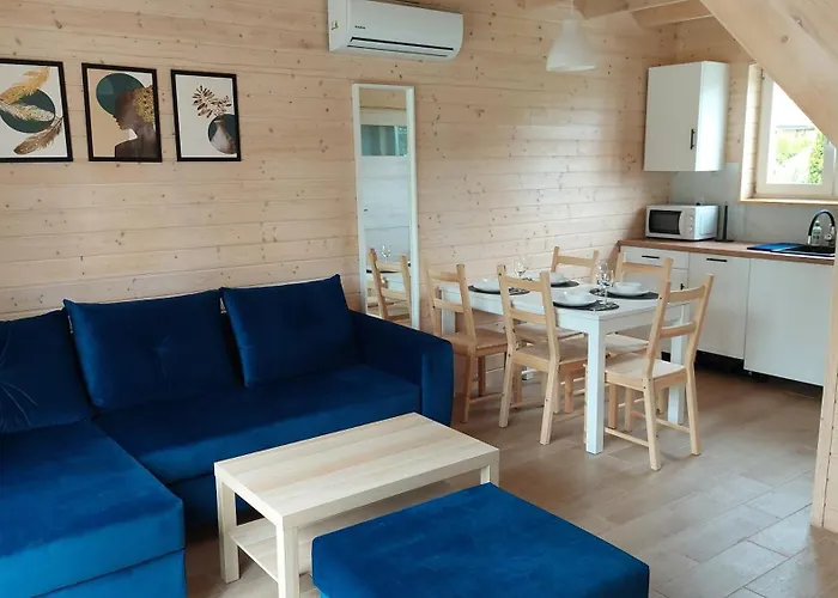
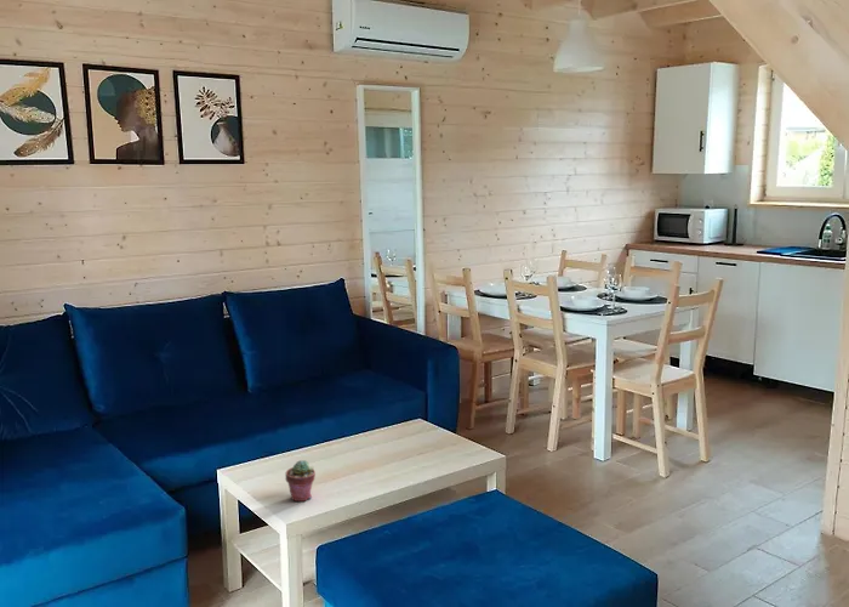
+ potted succulent (300, 478)
